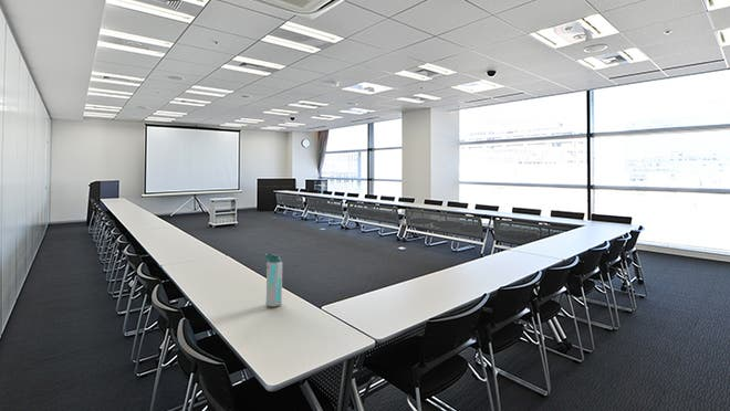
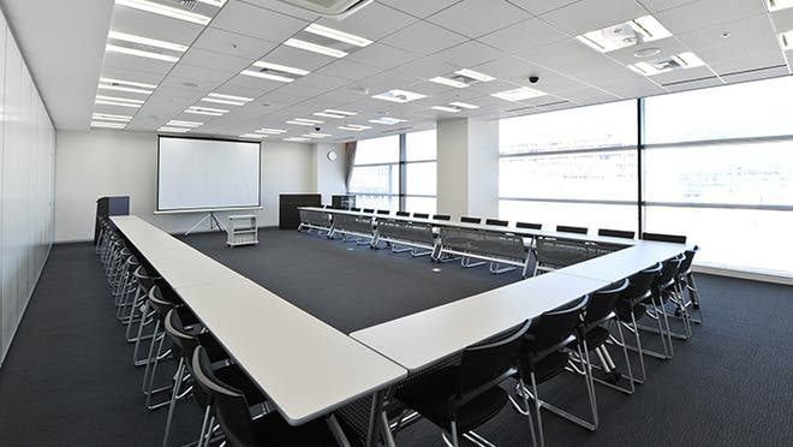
- water bottle (272, 280)
